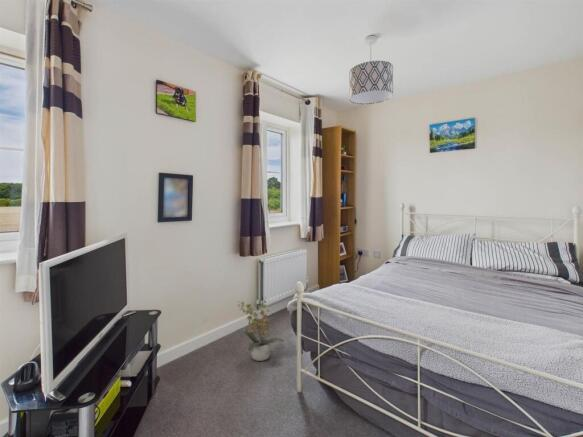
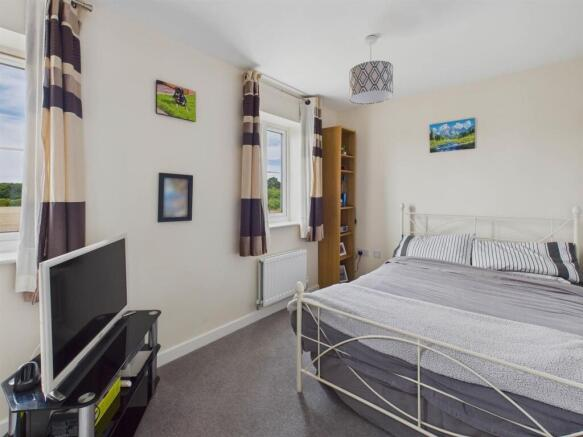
- potted plant (257, 330)
